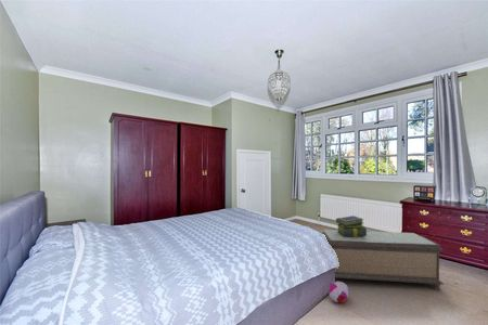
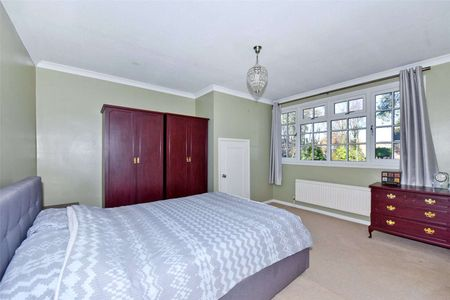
- plush toy (338, 291)
- bench (374, 257)
- stack of books (350, 225)
